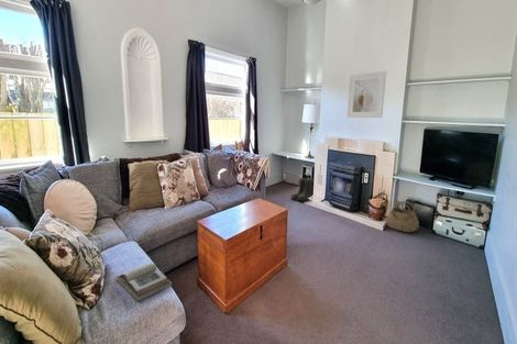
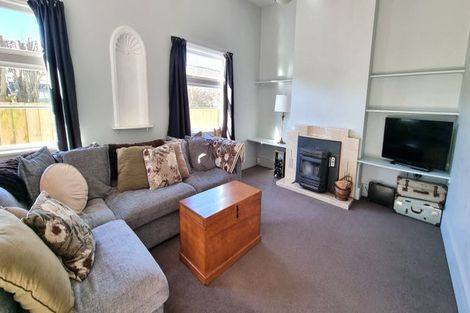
- book (143, 276)
- boots (302, 188)
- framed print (365, 96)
- basket (403, 215)
